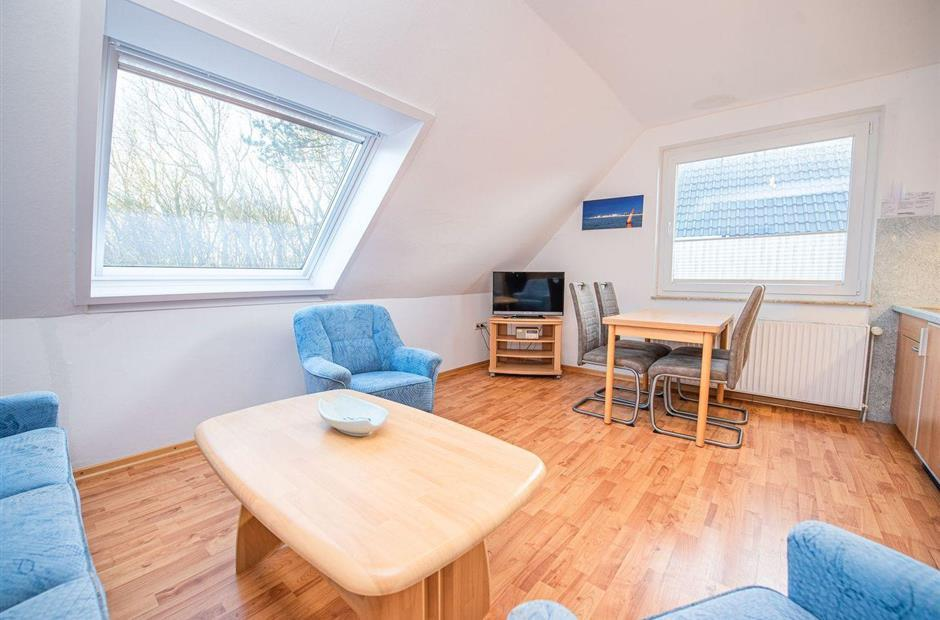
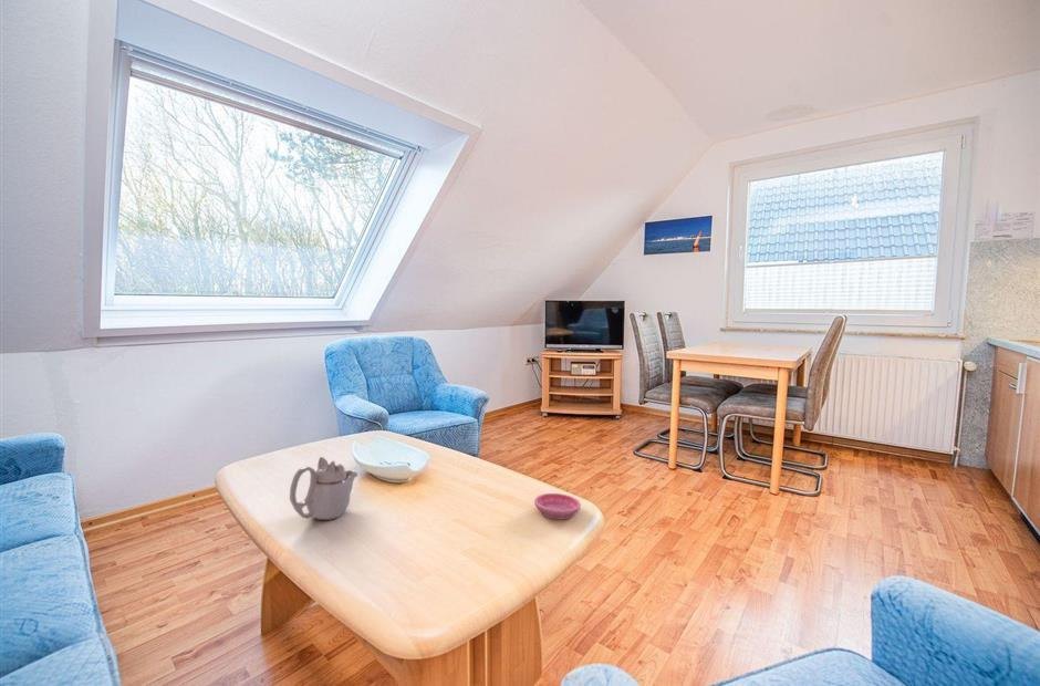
+ saucer (557, 507)
+ teapot (325, 487)
